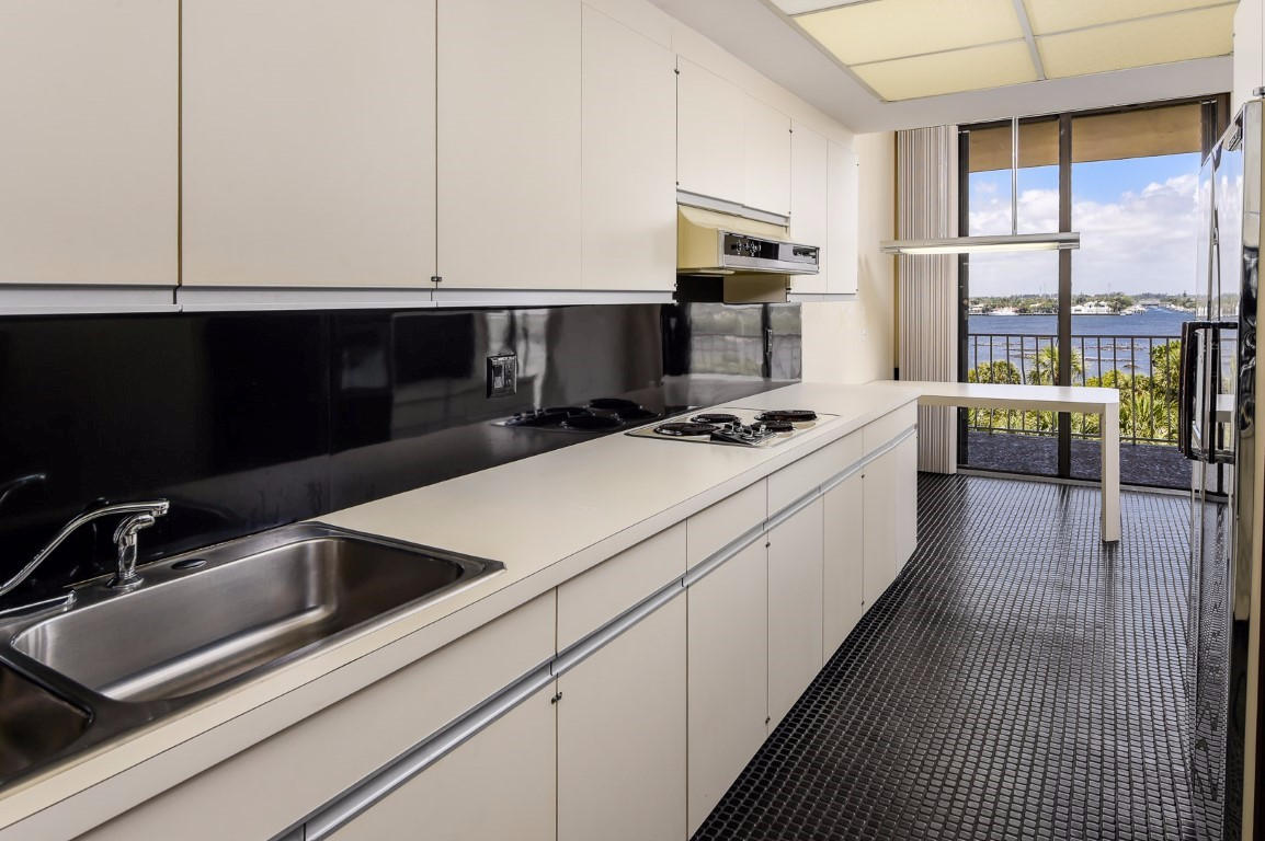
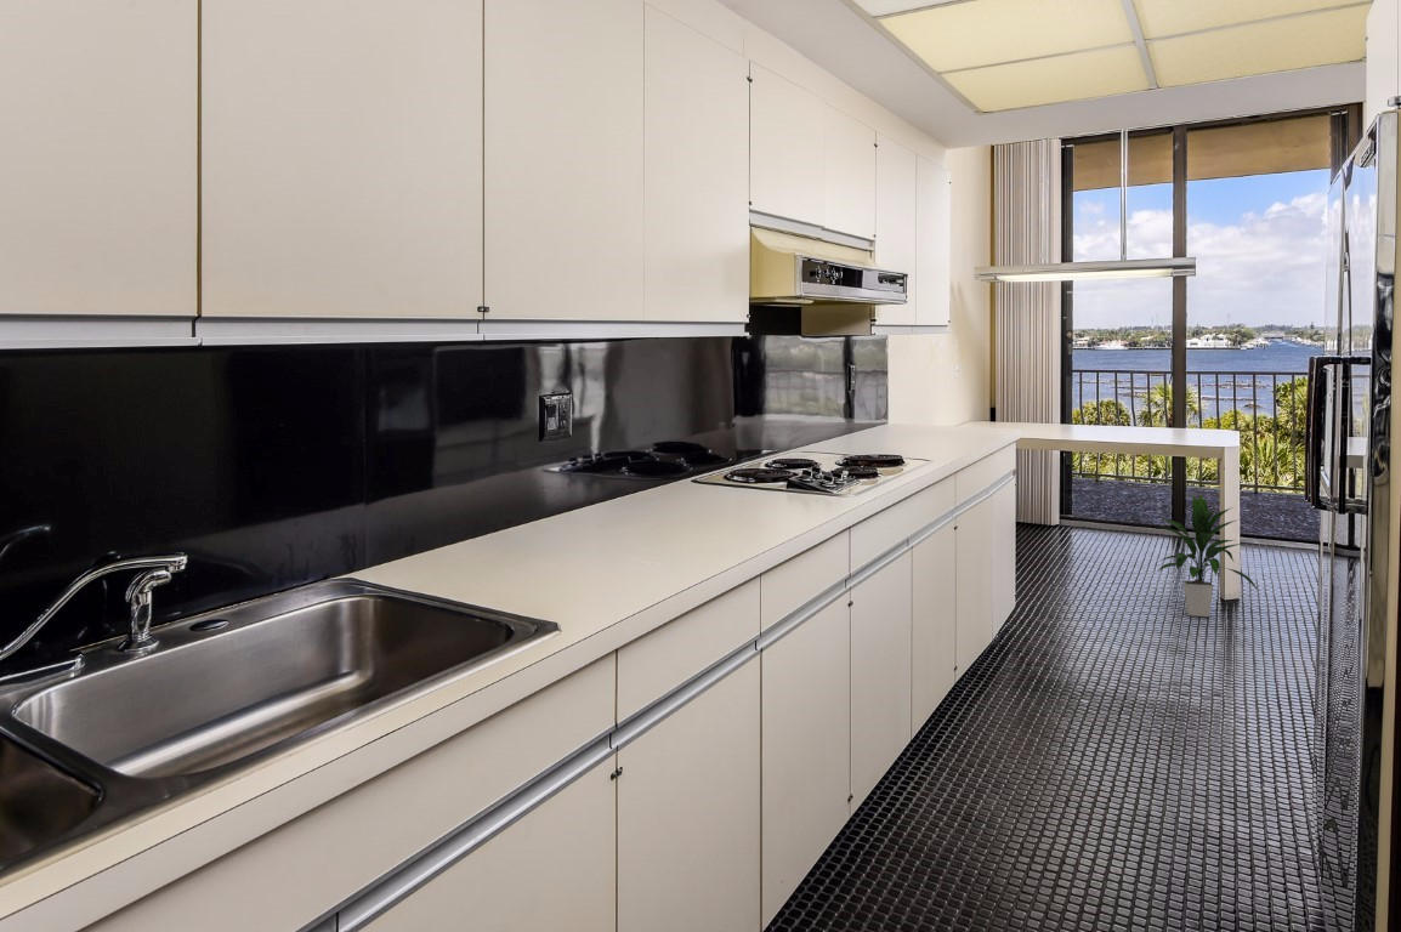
+ indoor plant (1202, 555)
